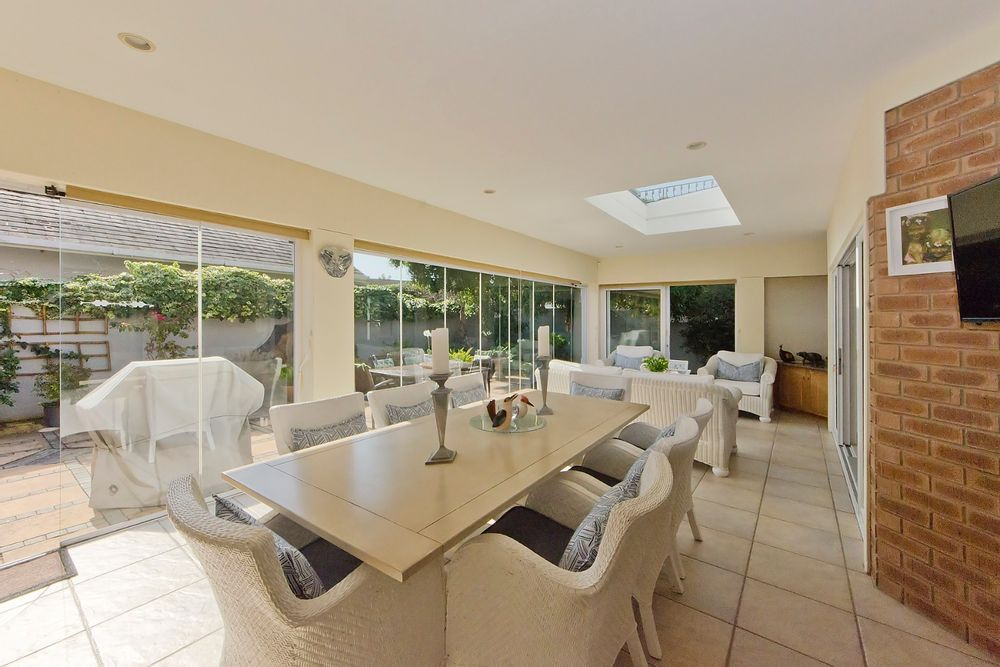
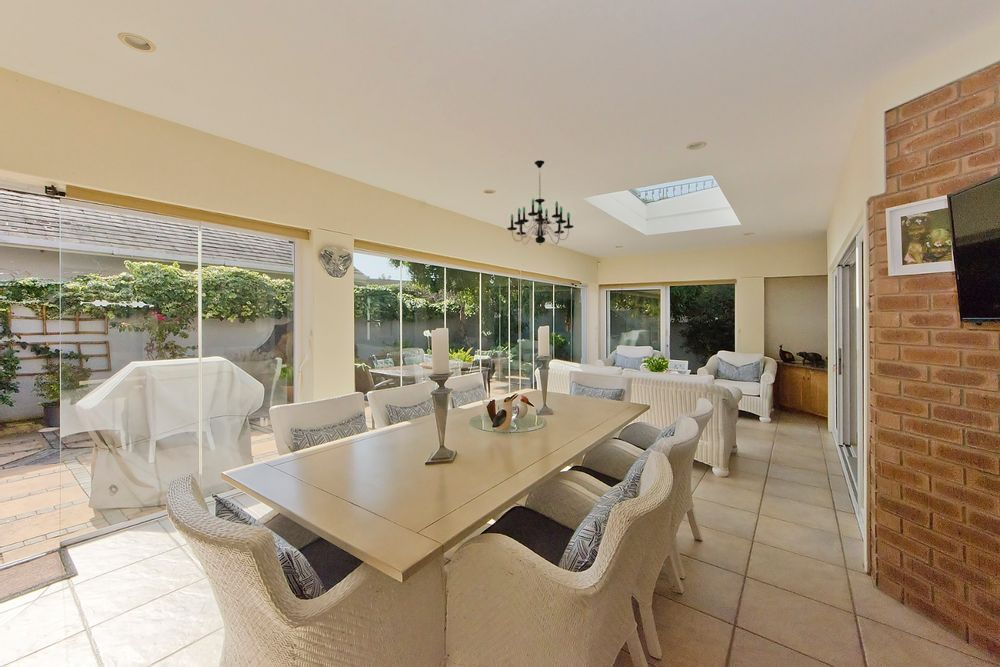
+ chandelier (539, 203)
